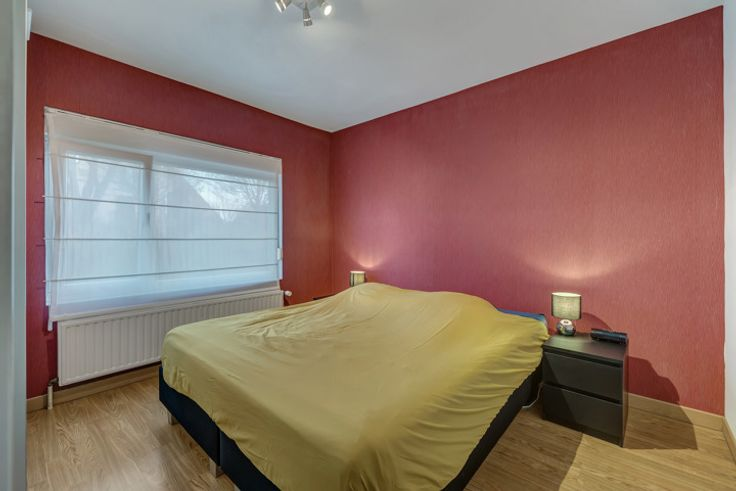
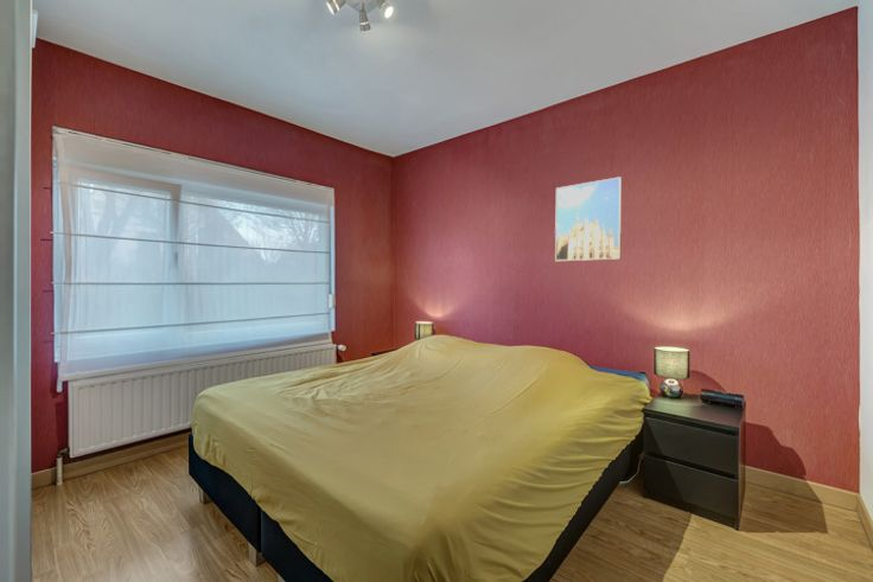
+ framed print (586, 220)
